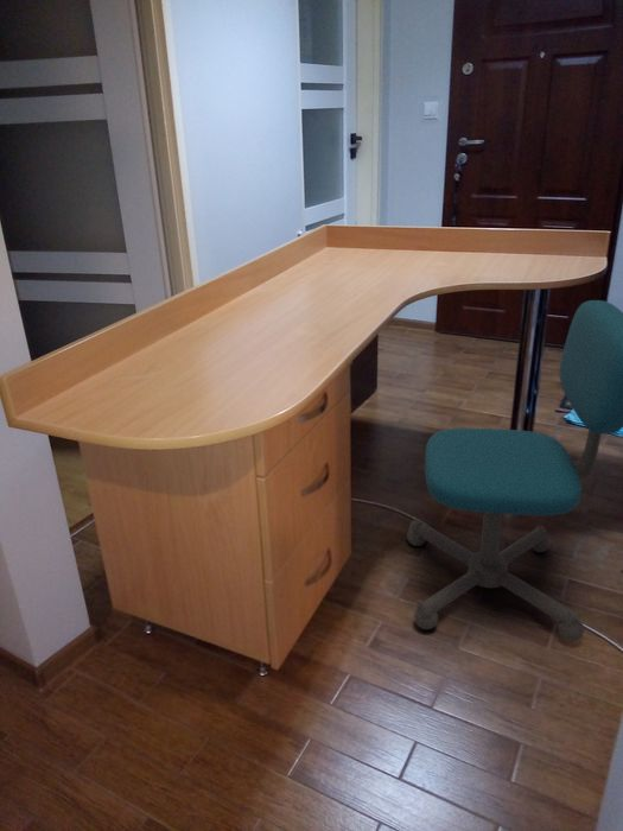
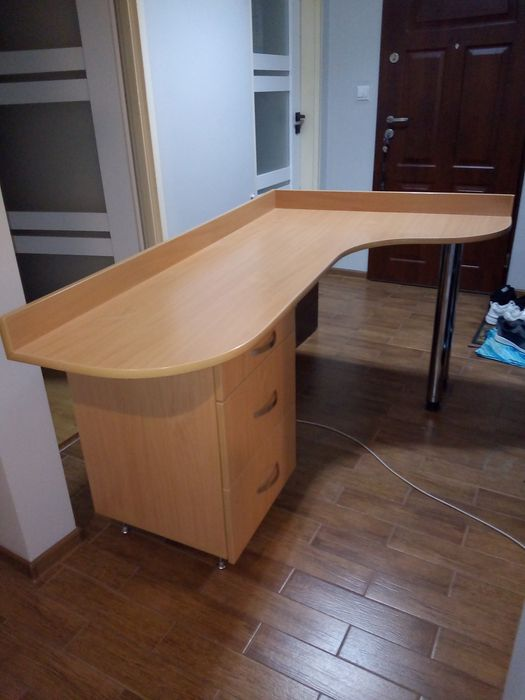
- office chair (503, 461)
